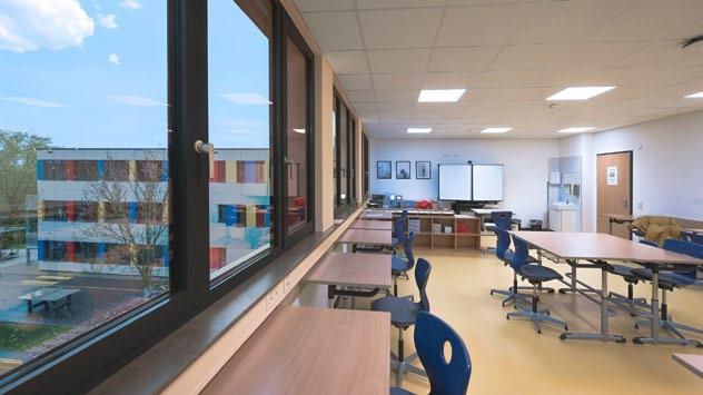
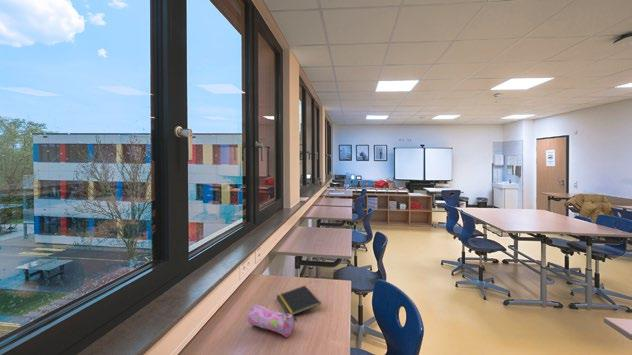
+ notepad (297, 299)
+ pencil case (271, 319)
